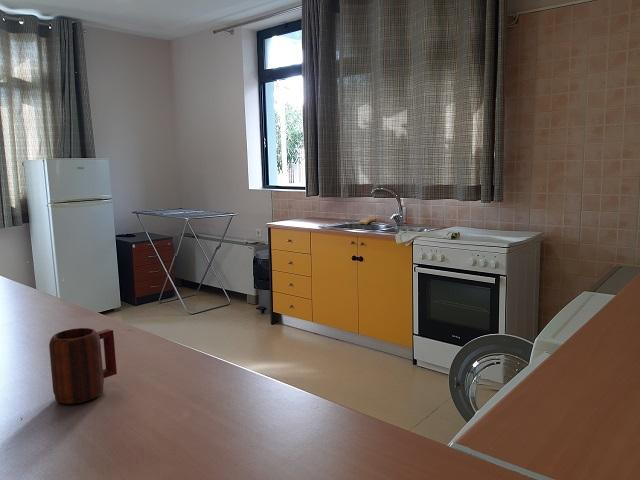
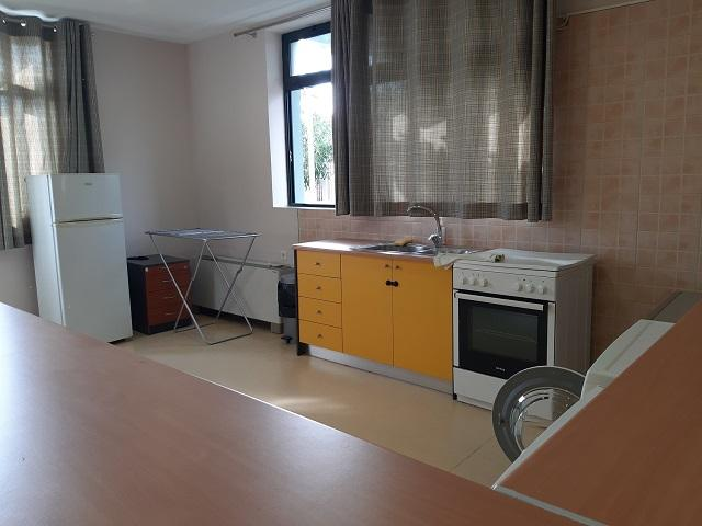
- mug (85, 362)
